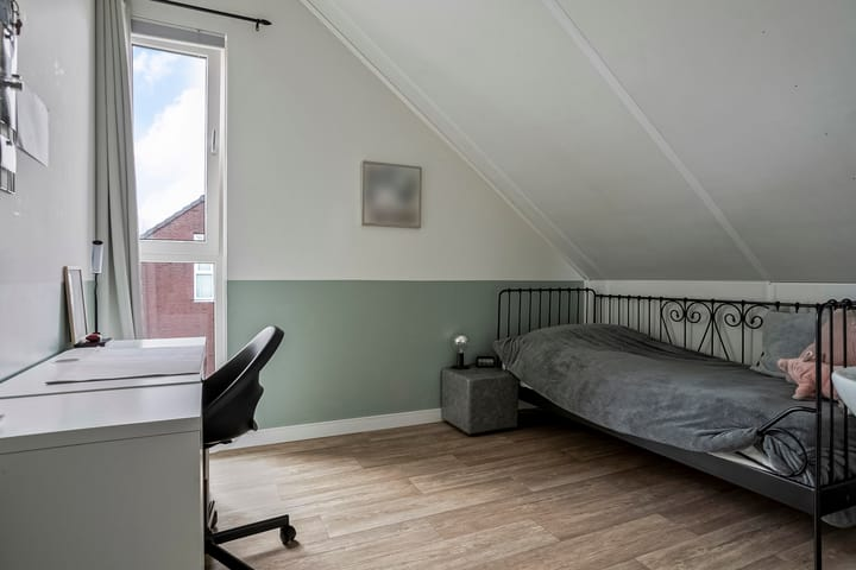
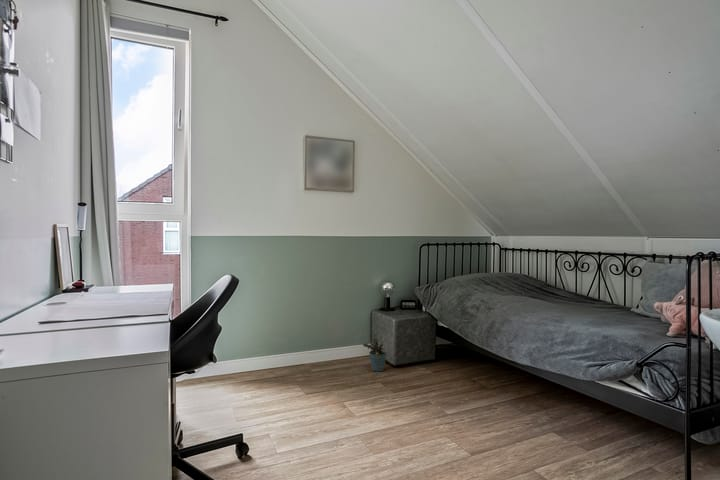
+ potted plant (374, 353)
